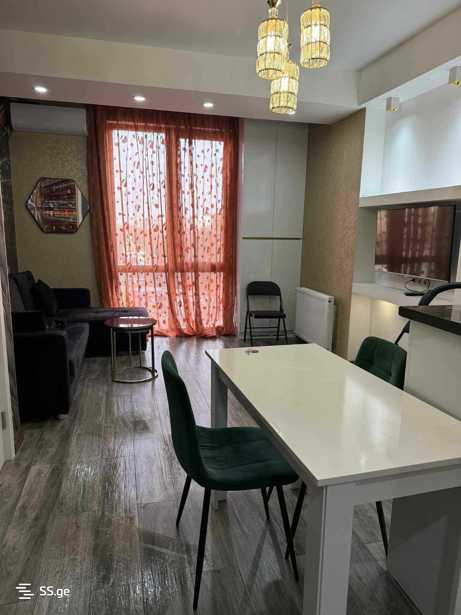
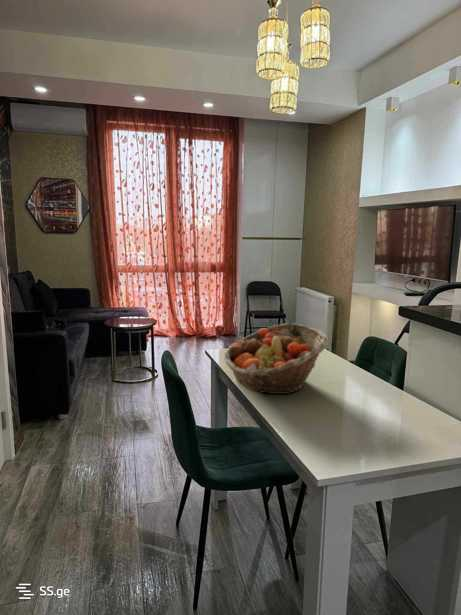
+ fruit basket (274, 355)
